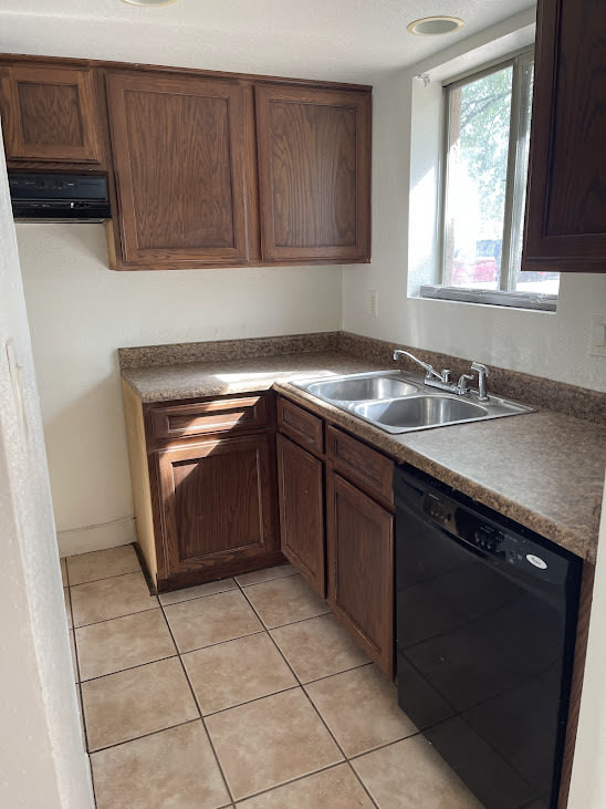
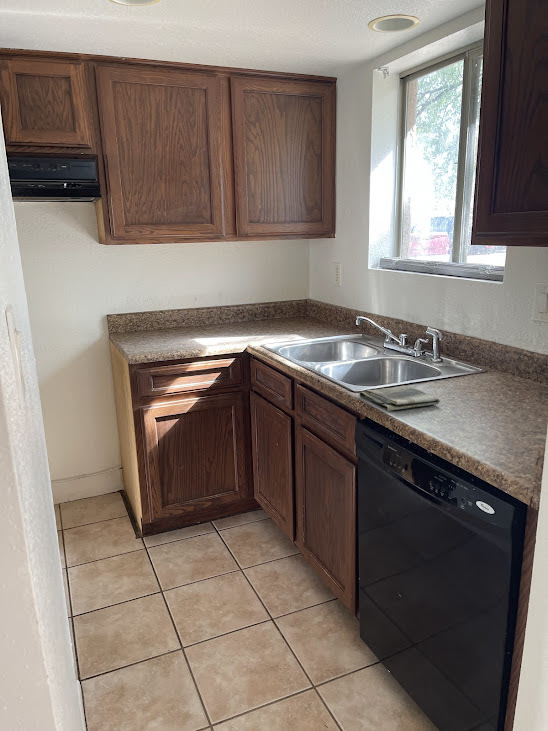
+ dish towel (397, 395)
